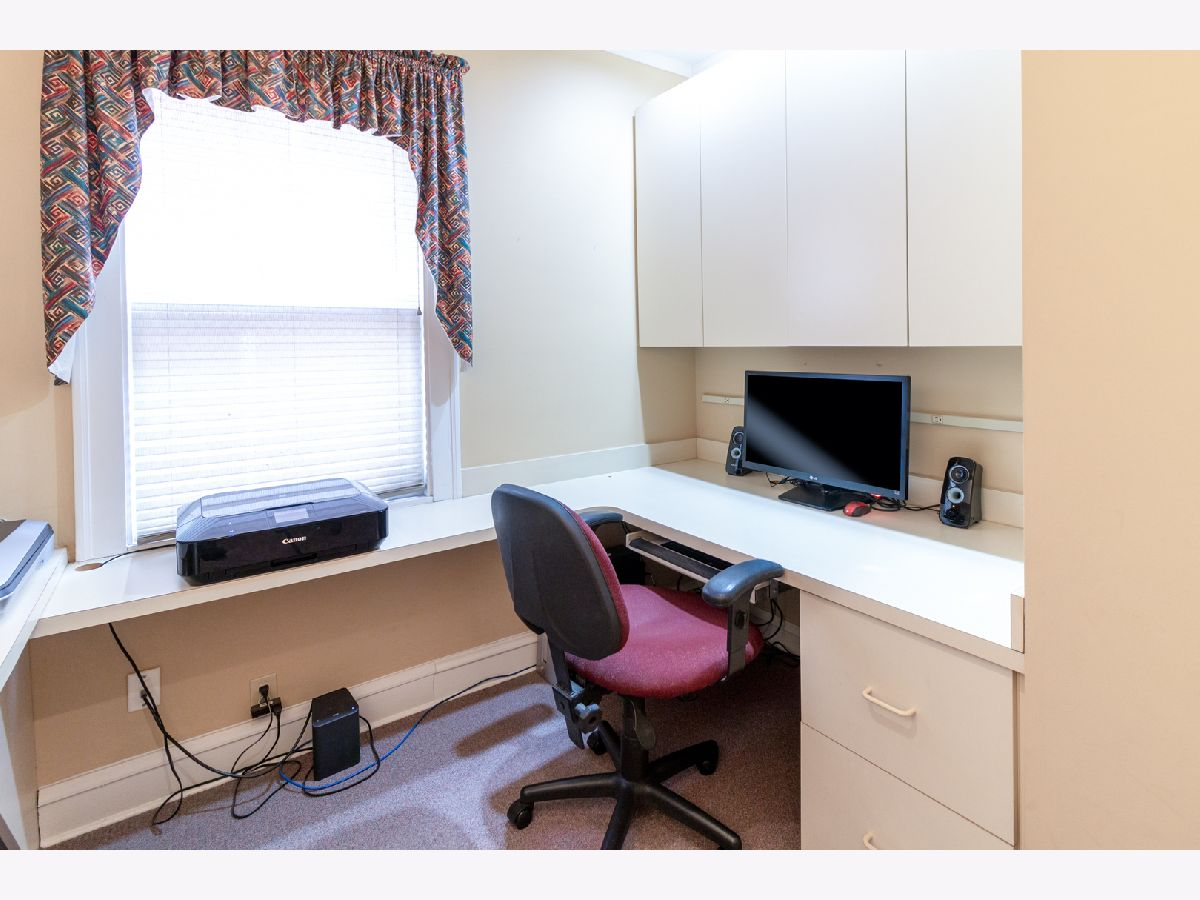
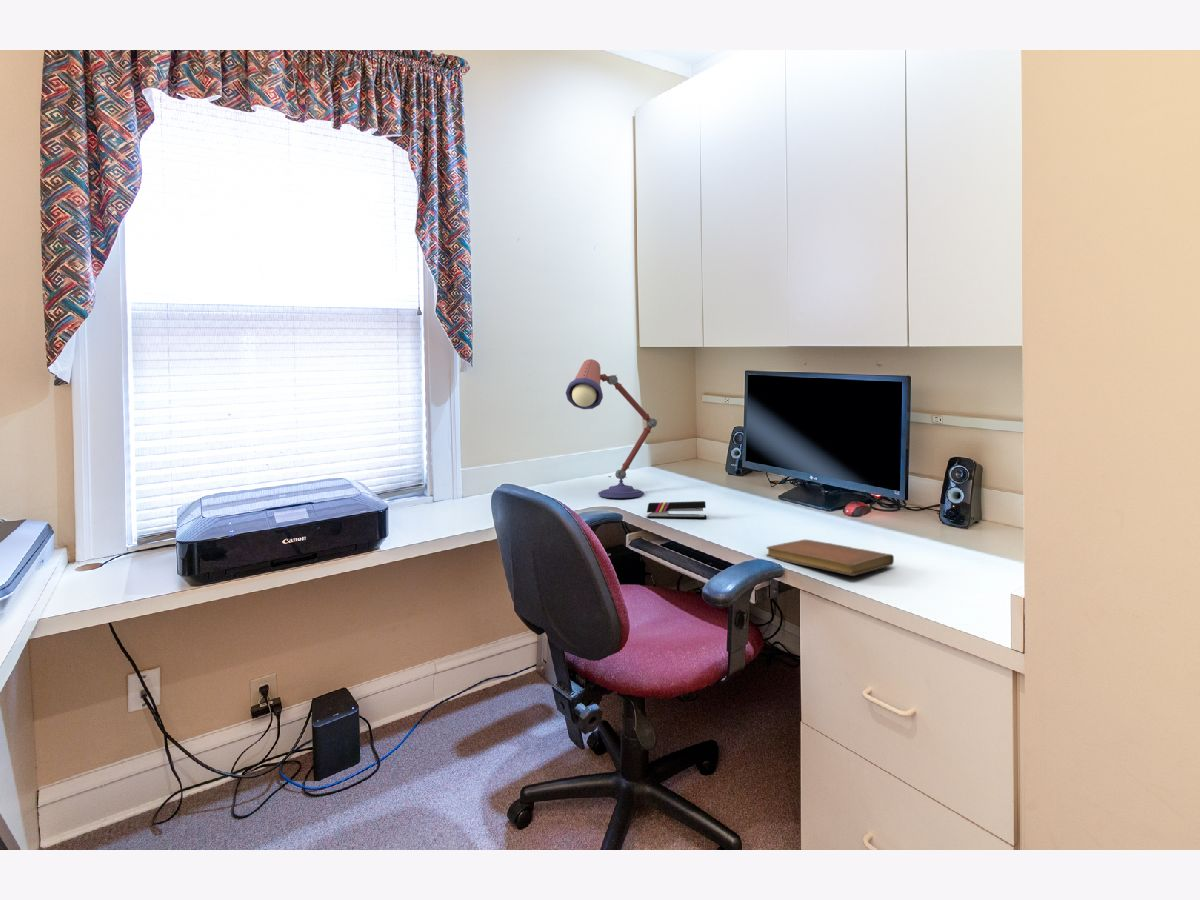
+ stapler (676, 509)
+ notebook (827, 555)
+ desk lamp (596, 406)
